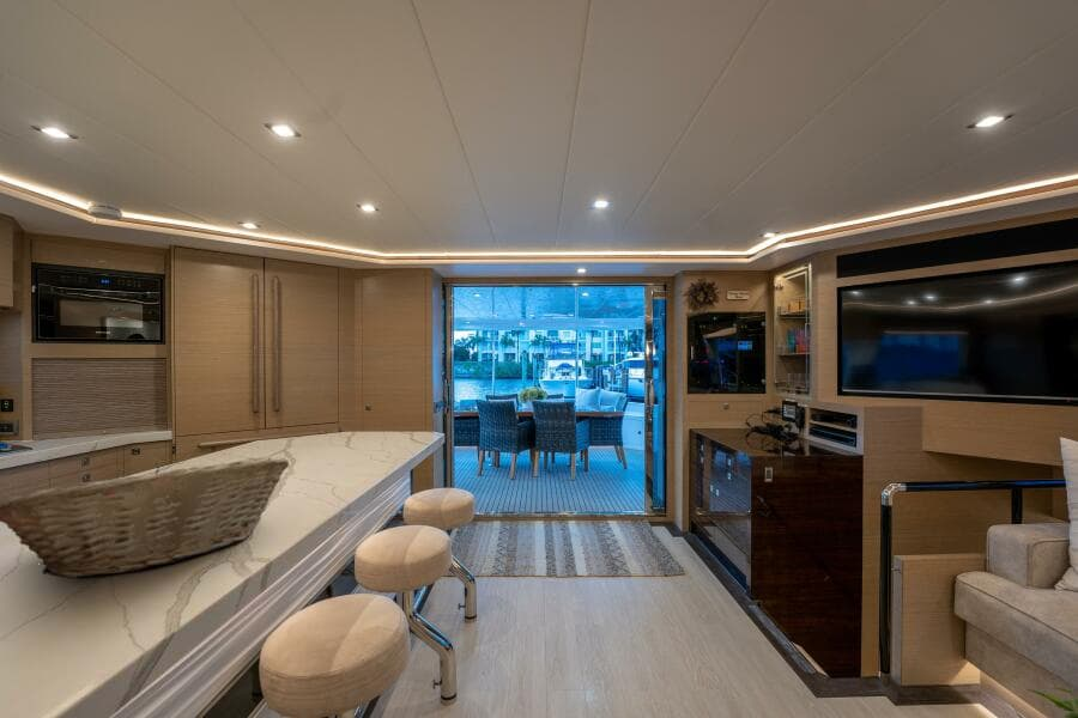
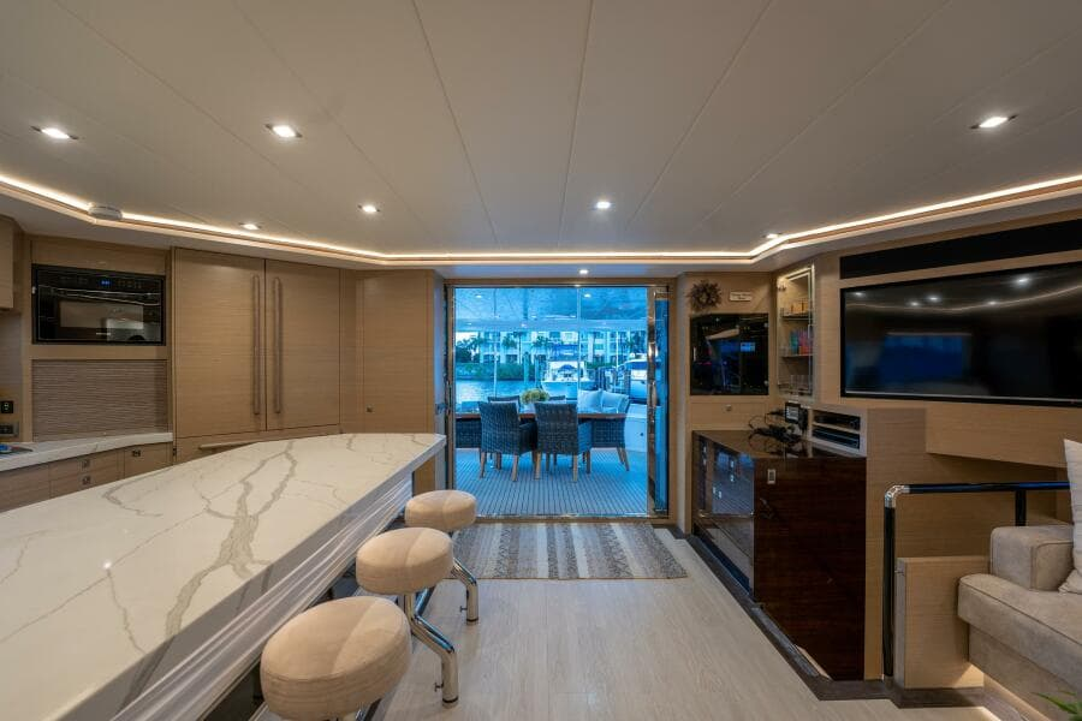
- fruit basket (163, 501)
